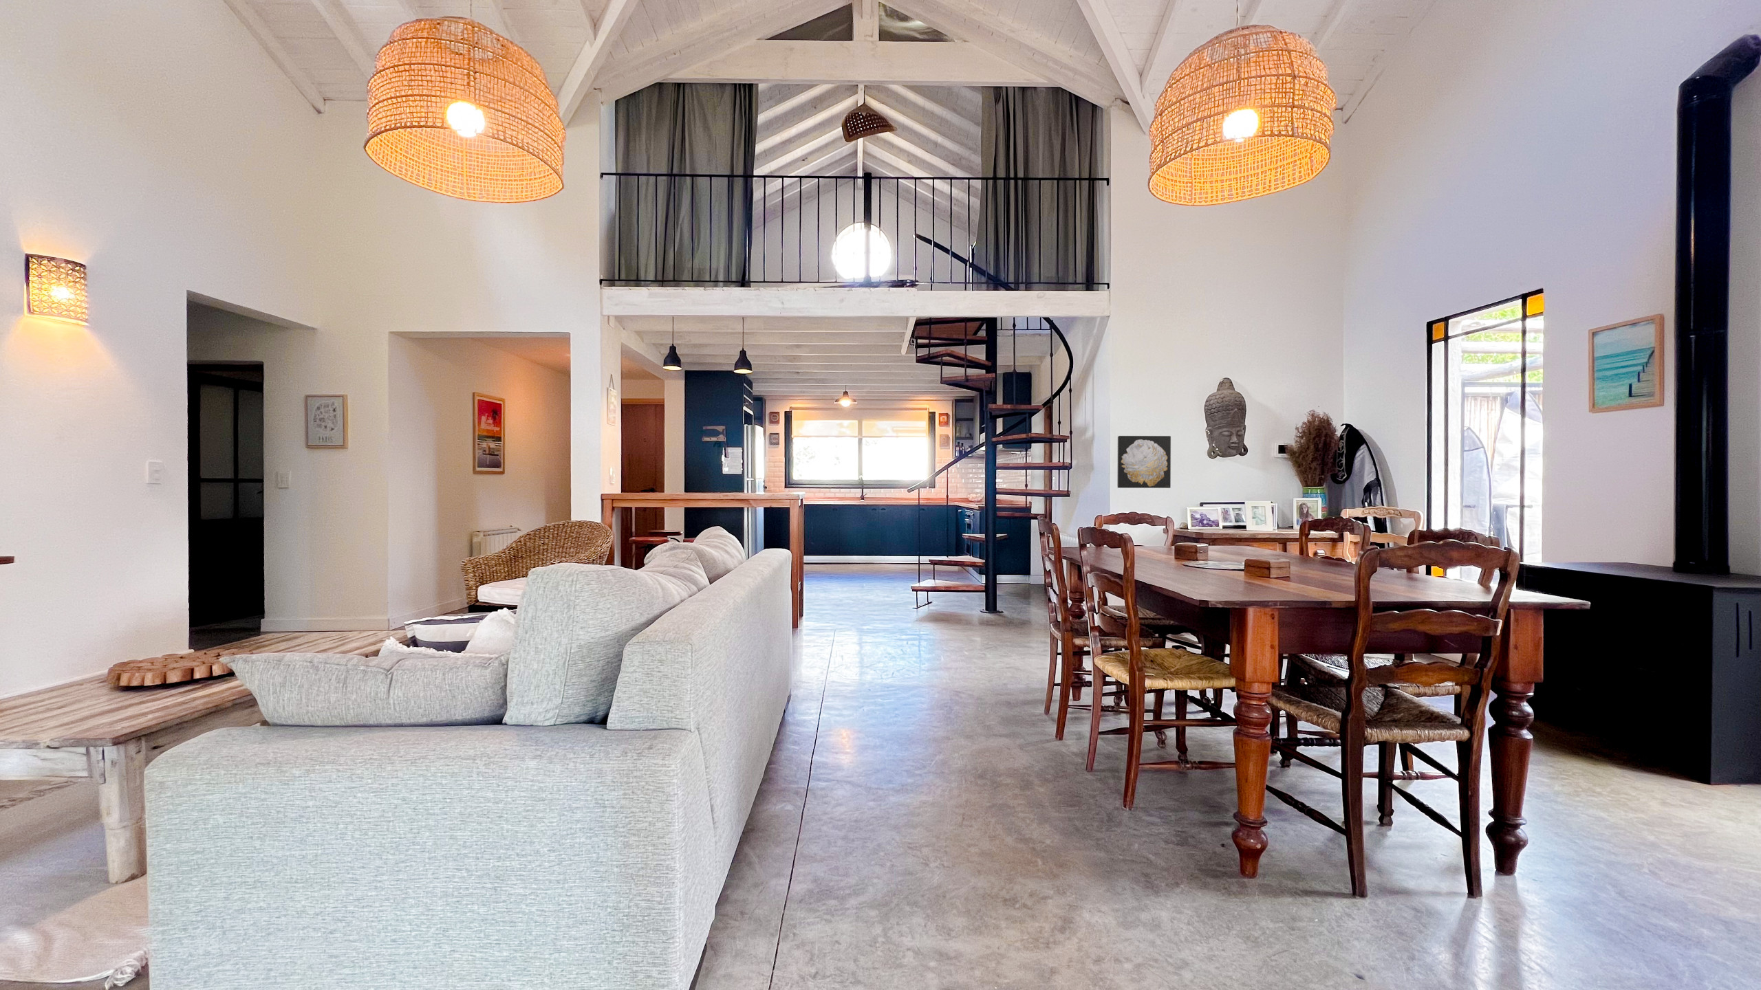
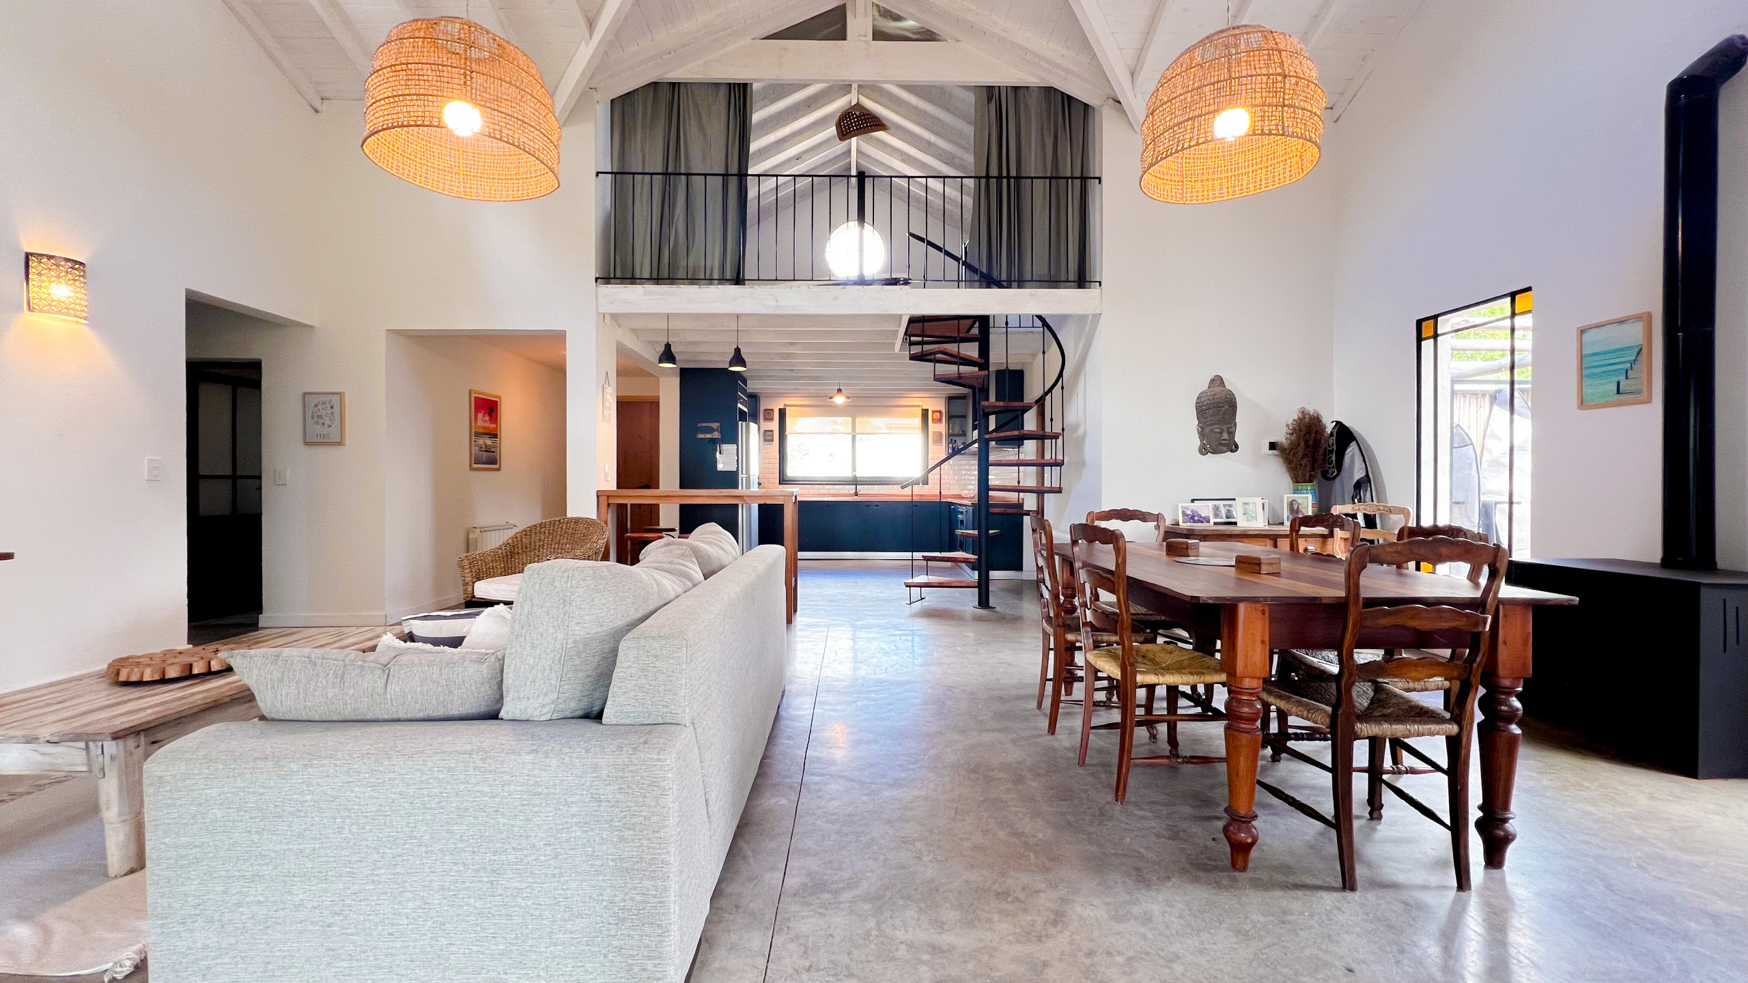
- wall art (1143, 462)
